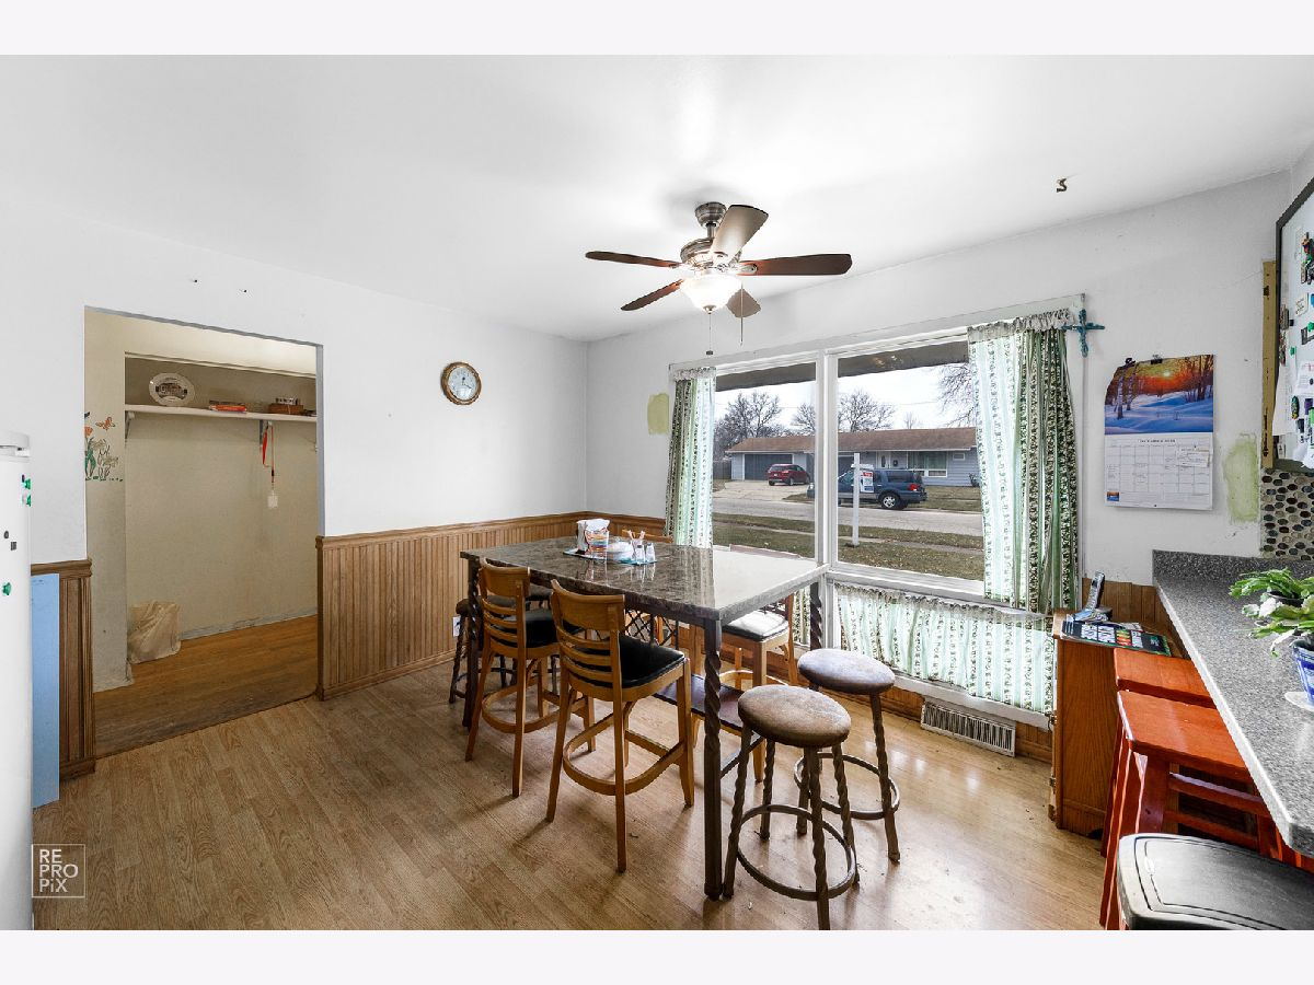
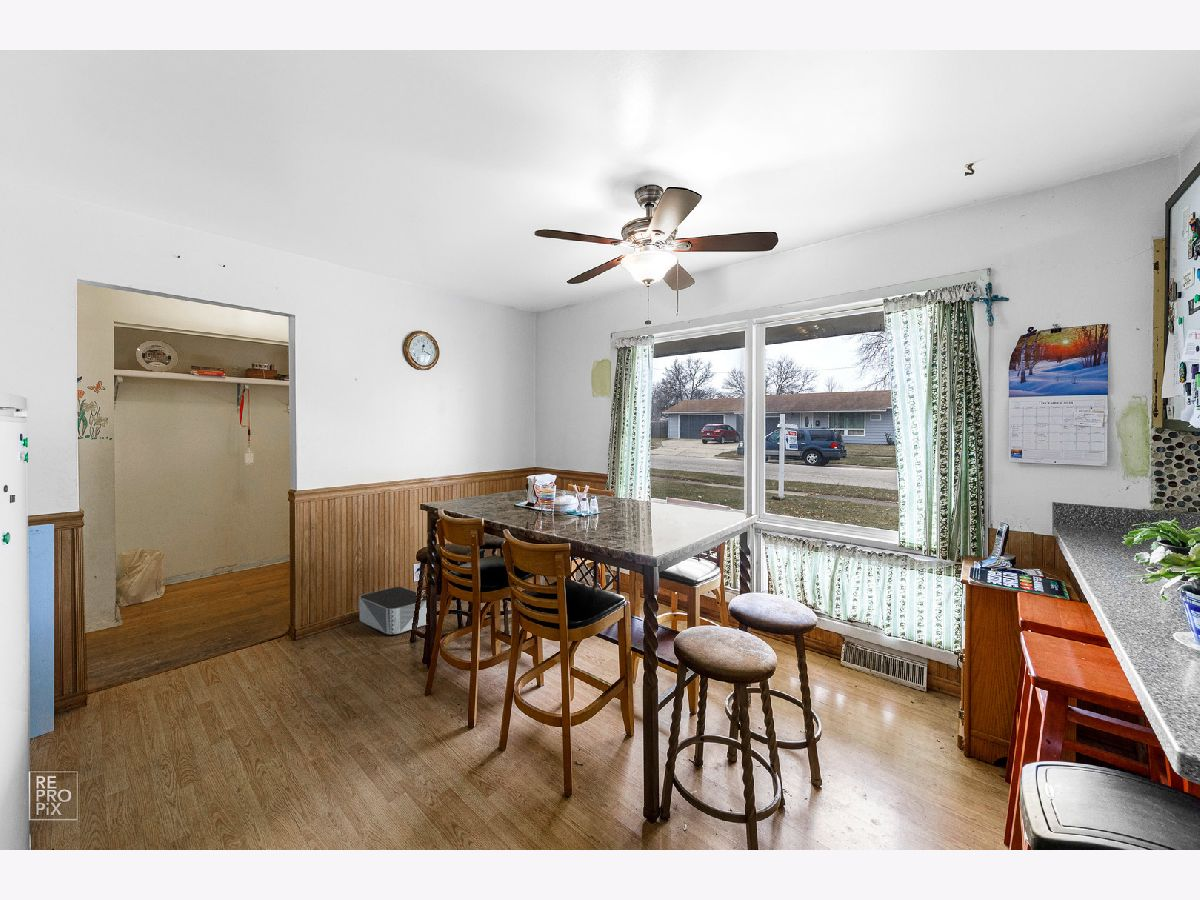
+ storage bin (395, 608)
